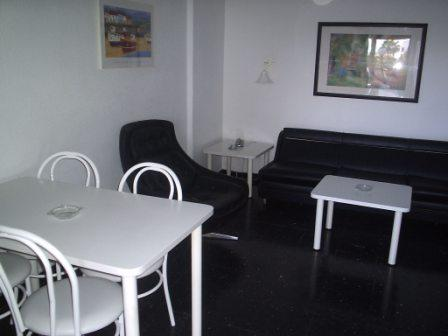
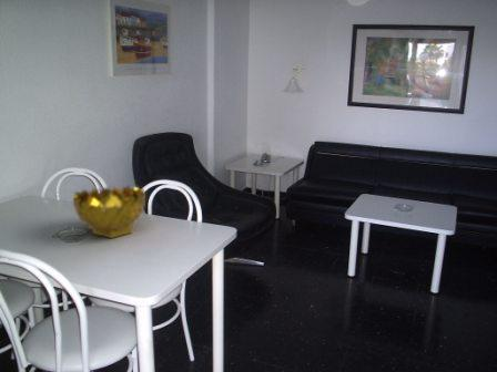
+ decorative bowl (110, 211)
